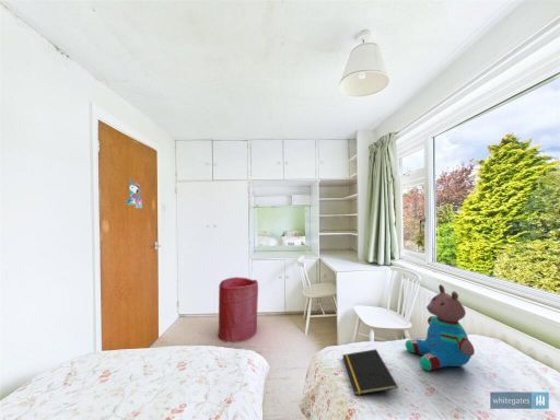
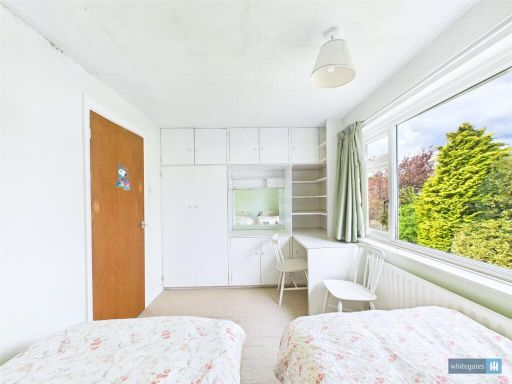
- teddy bear (436, 324)
- notepad (366, 369)
- laundry hamper (238, 306)
